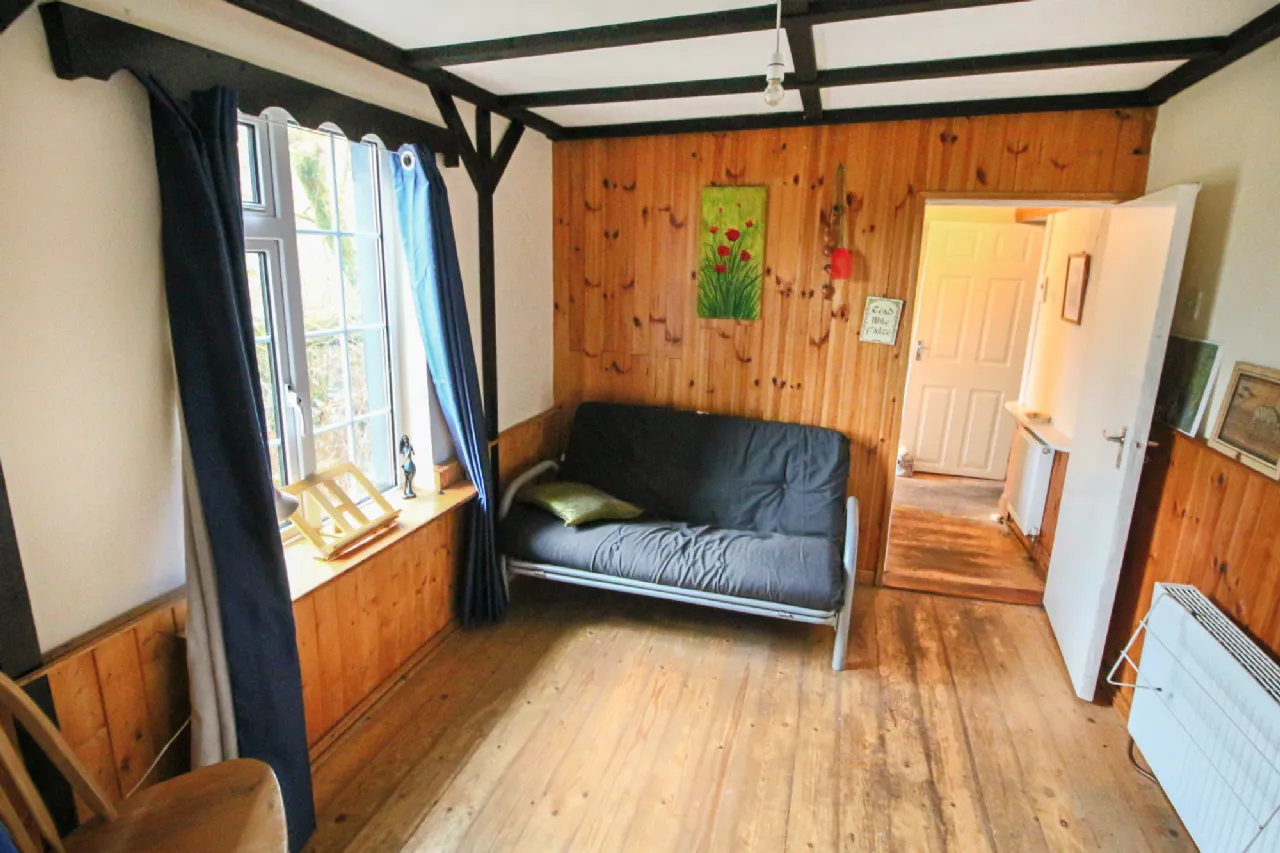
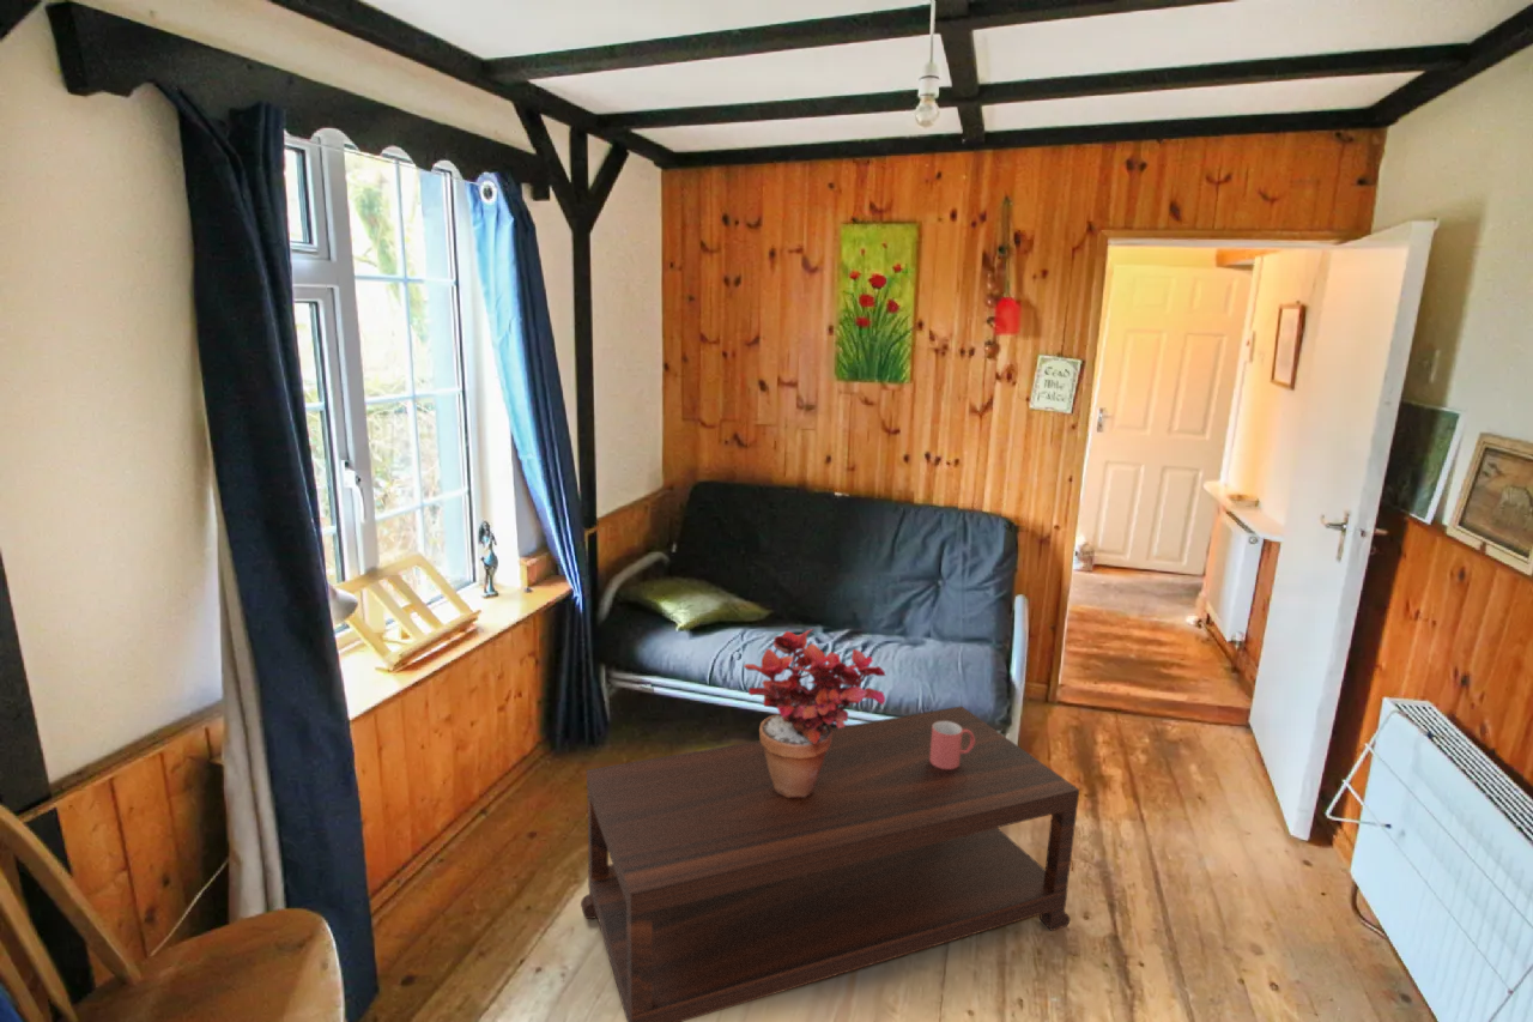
+ mug (952, 743)
+ coffee table (828, 851)
+ potted plant (808, 715)
